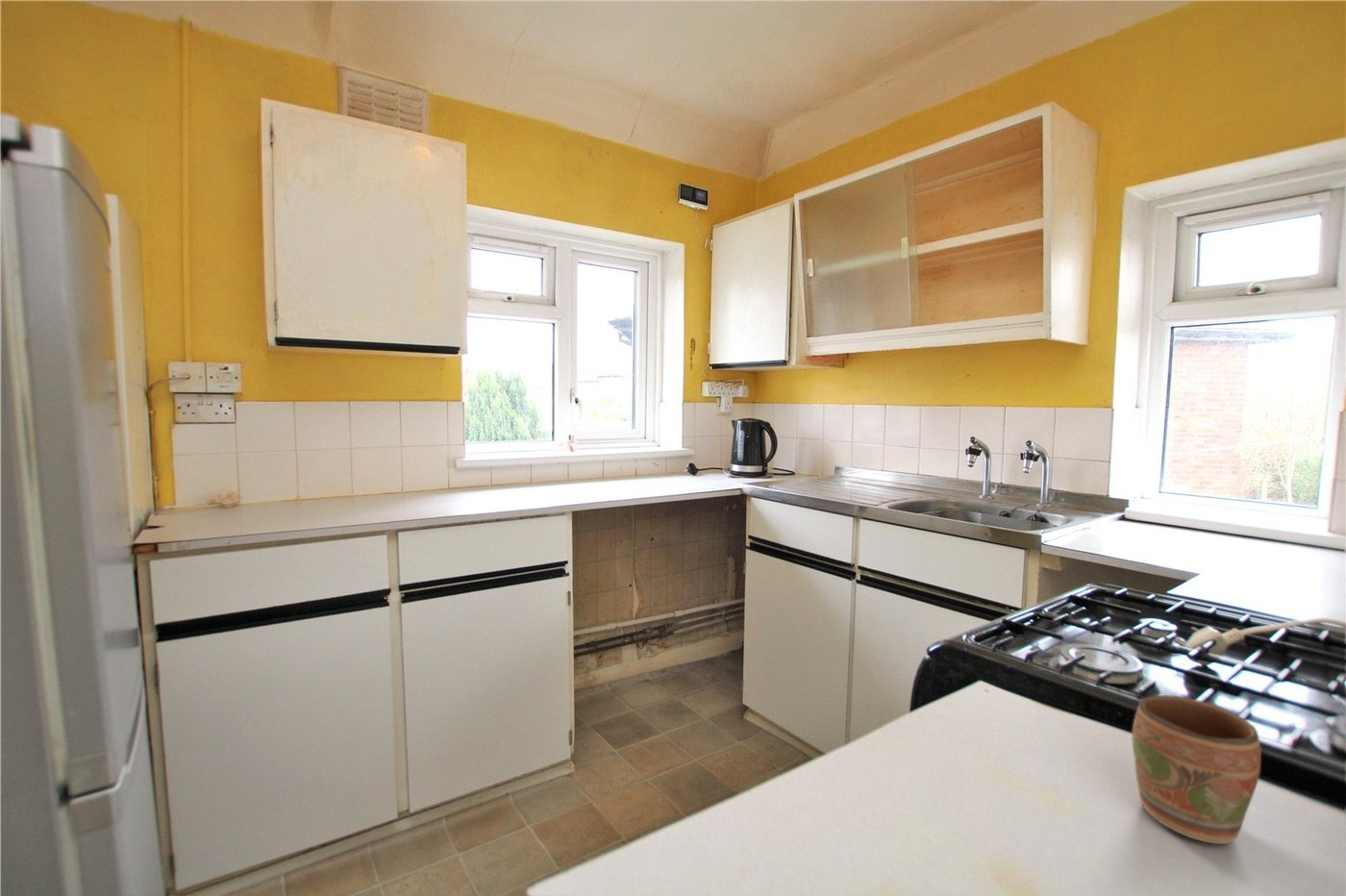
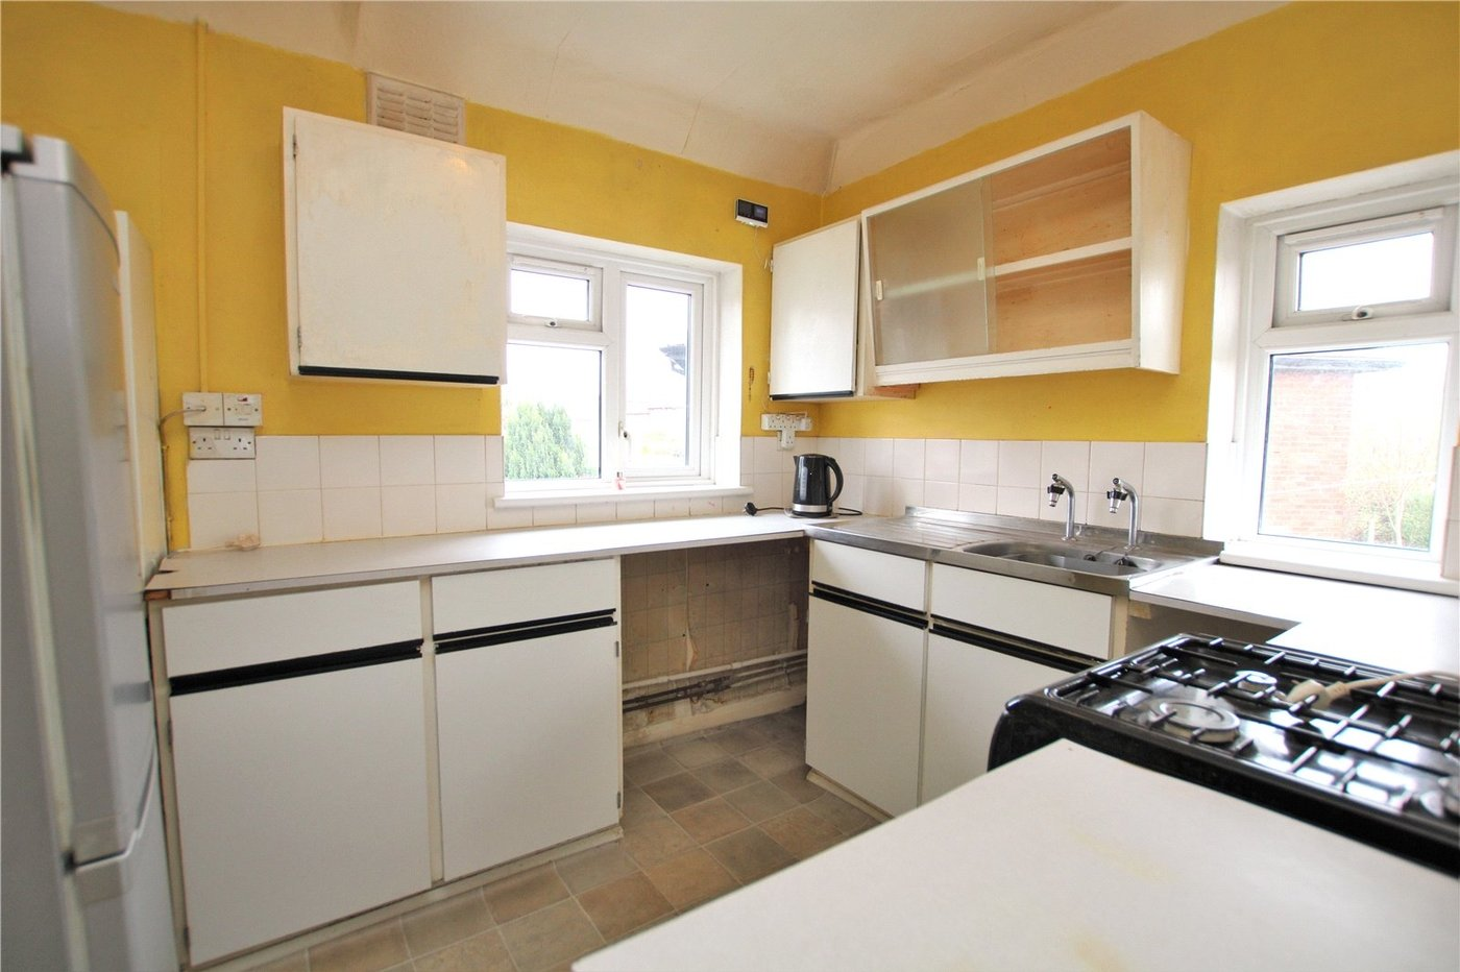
- mug (1200, 768)
